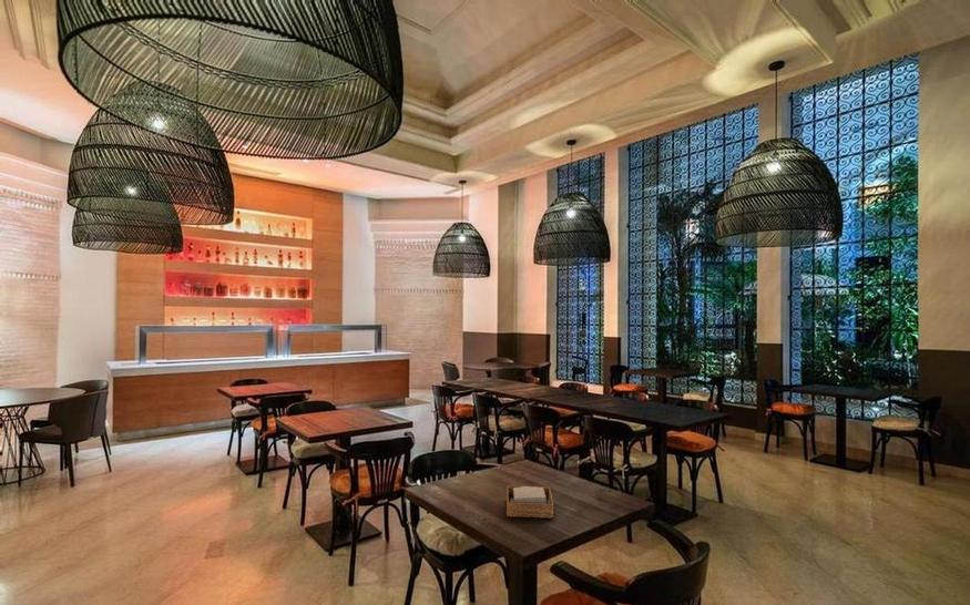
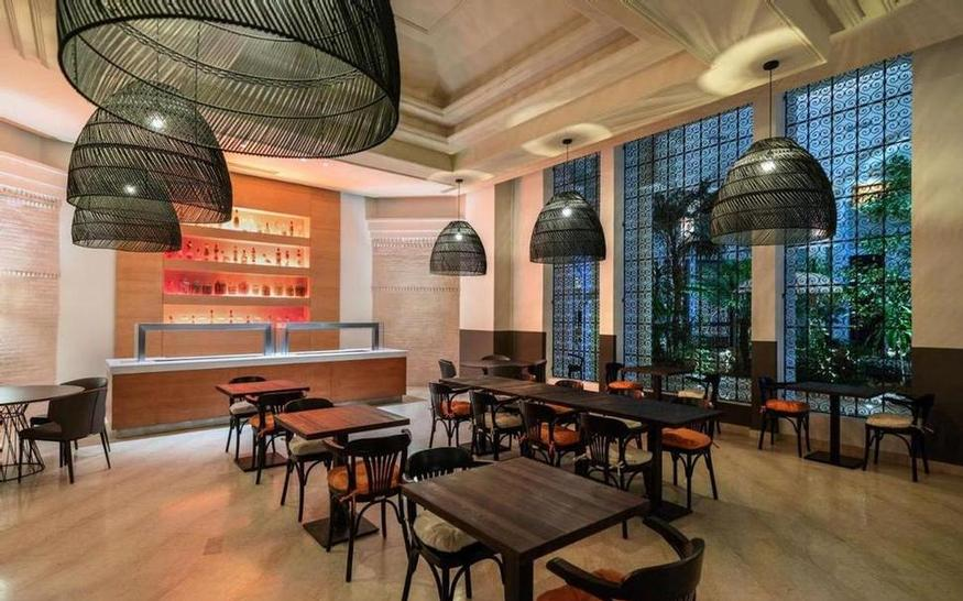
- napkin holder (529, 499)
